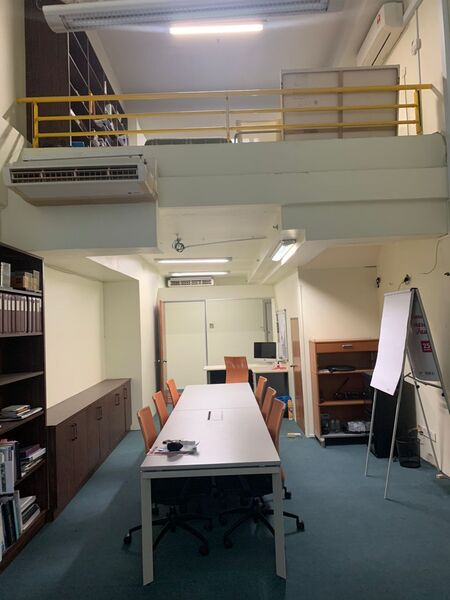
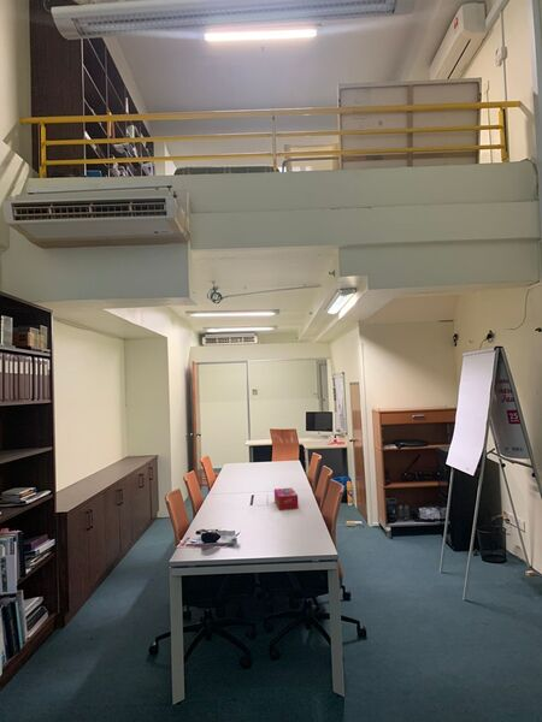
+ tissue box (285, 498)
